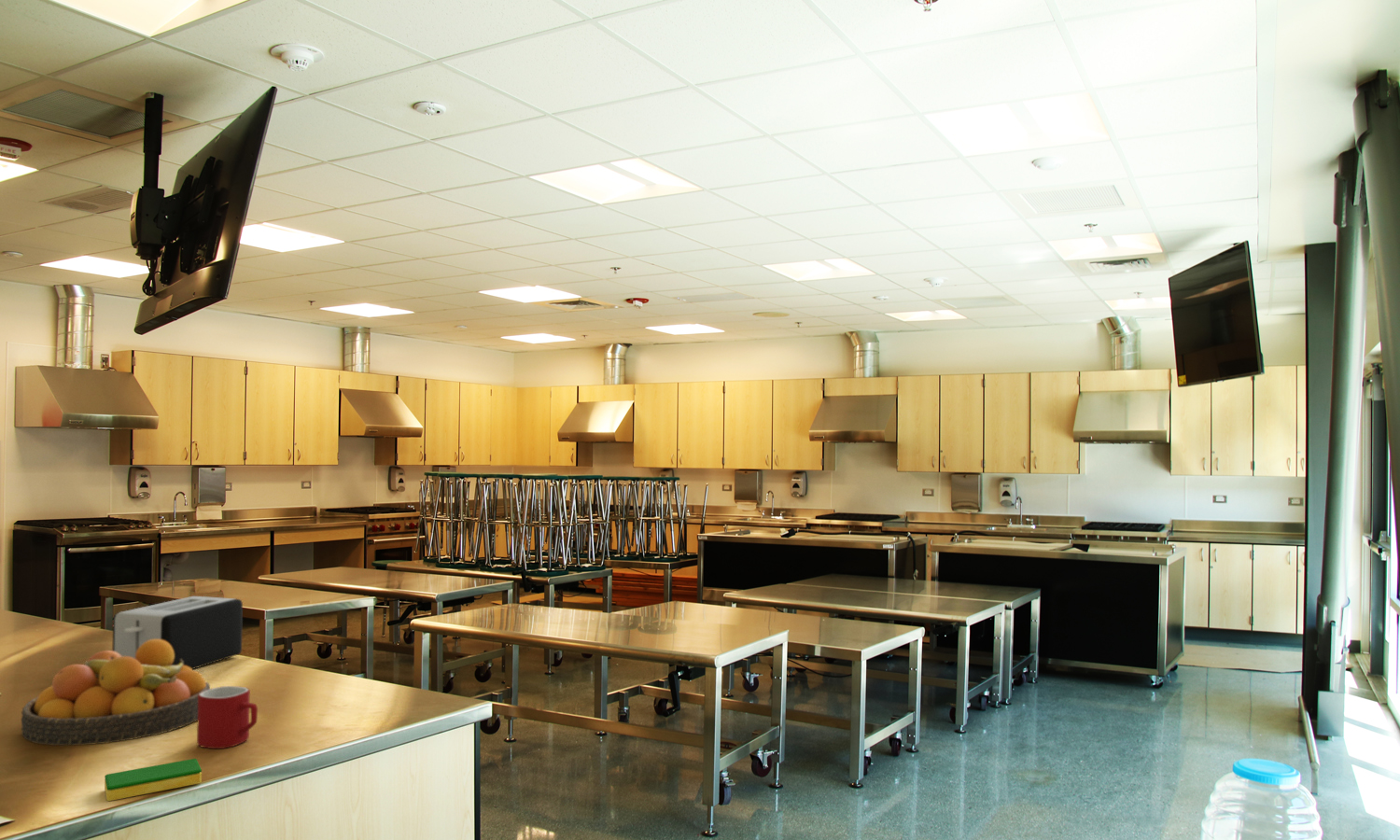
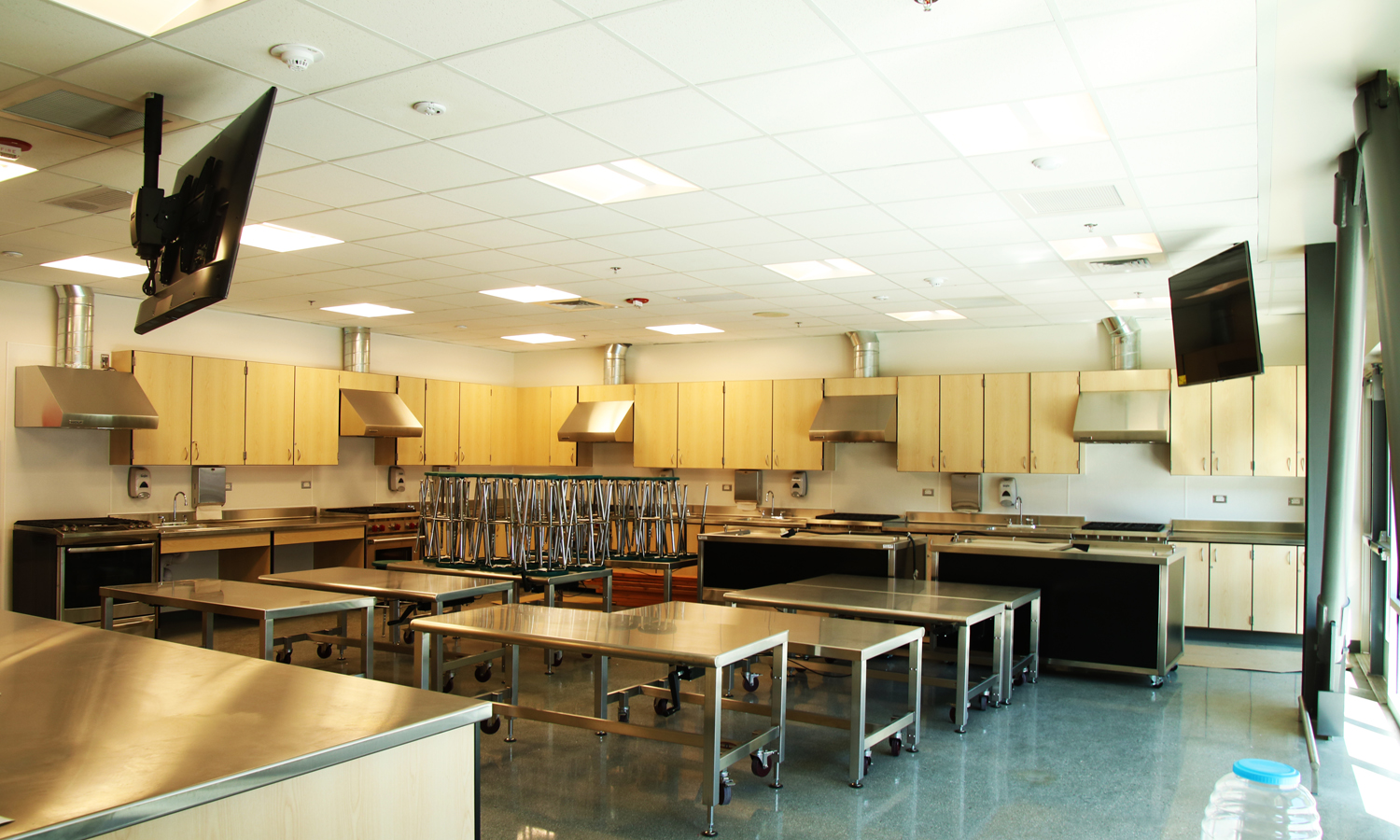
- mug (230, 717)
- toaster (180, 635)
- fruit bowl (120, 684)
- dish sponge (153, 778)
